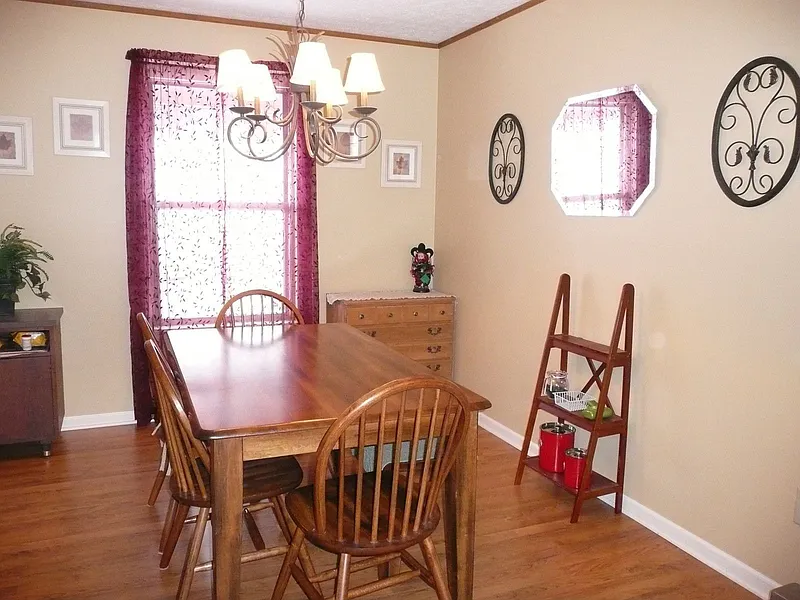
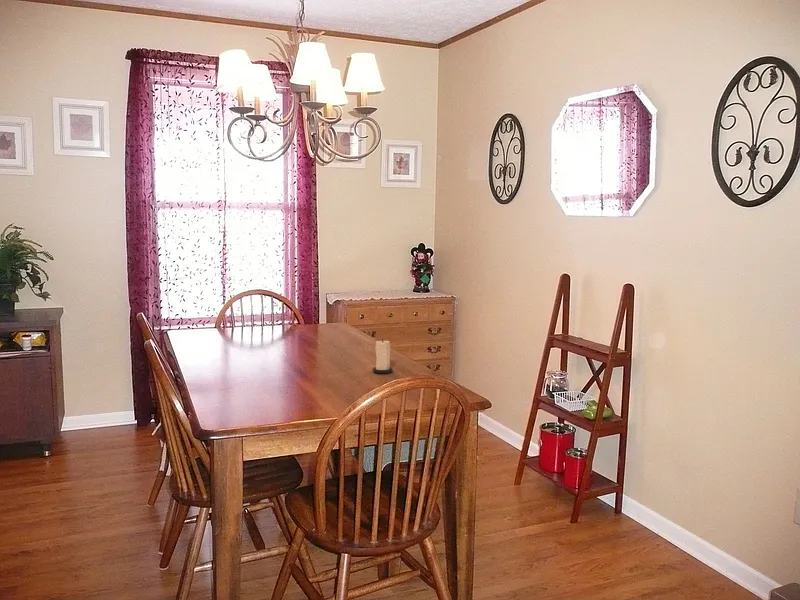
+ candle (382, 354)
